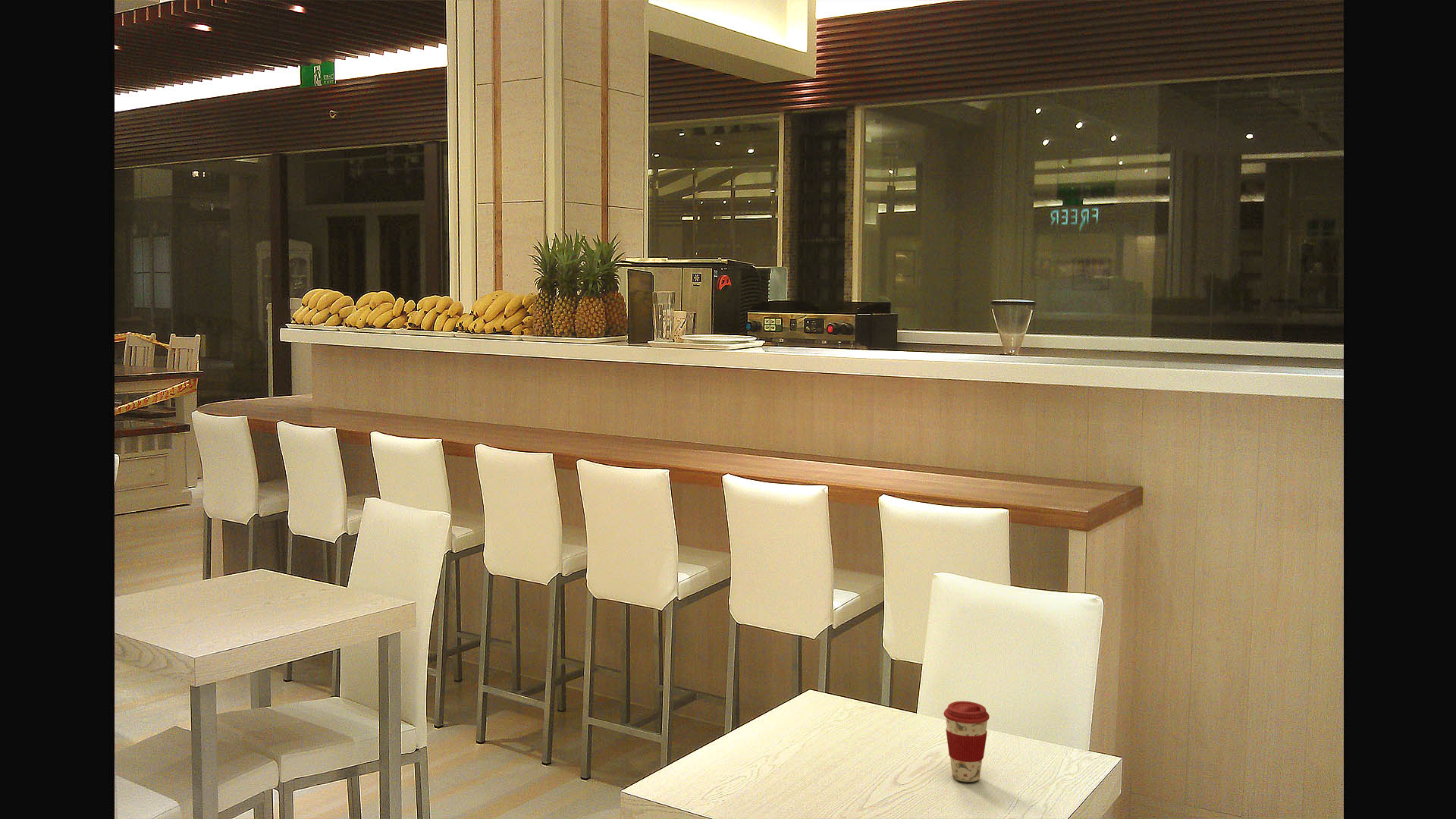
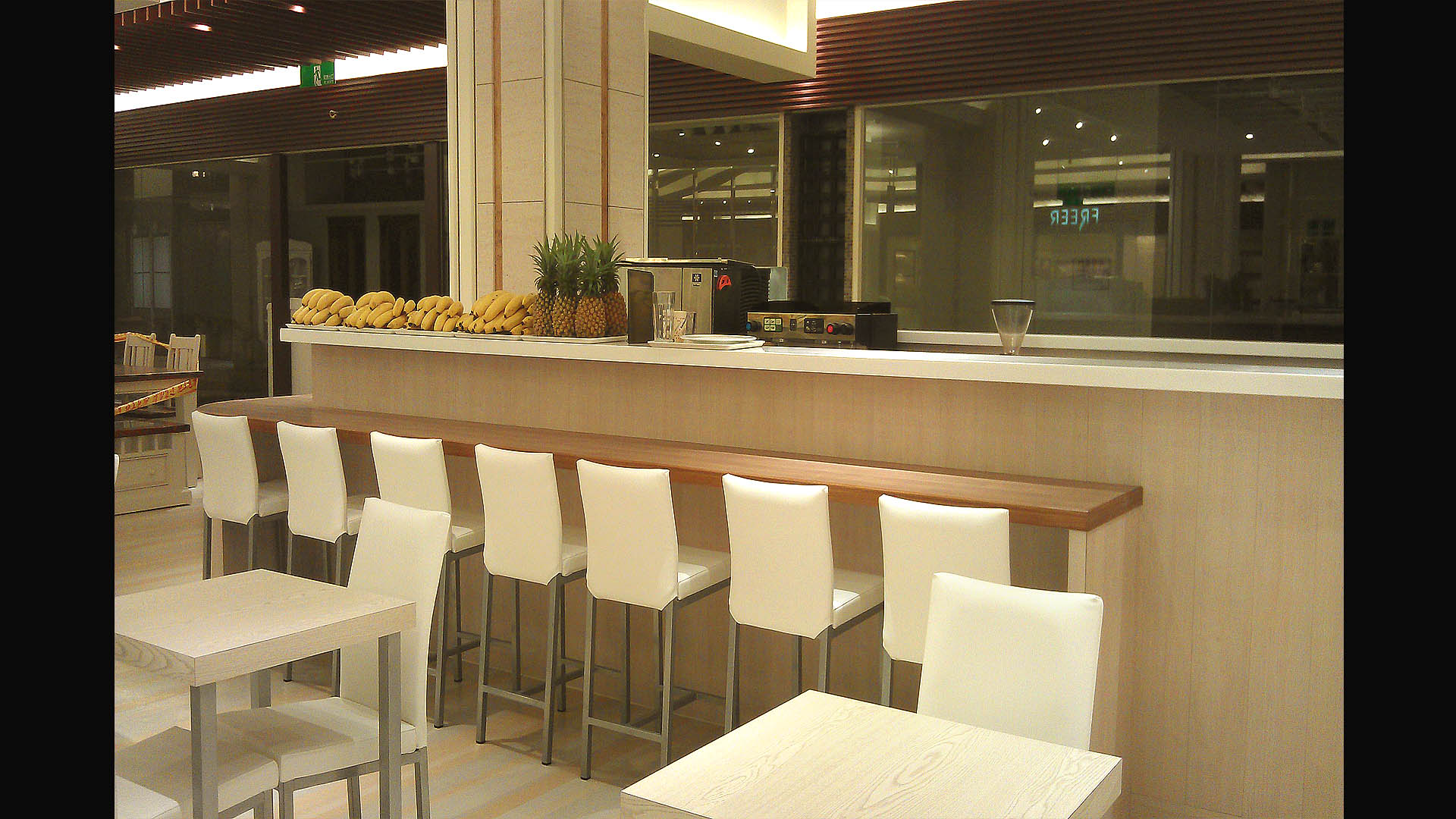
- coffee cup (966, 742)
